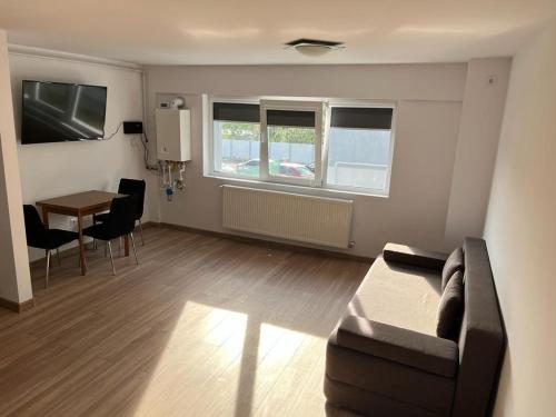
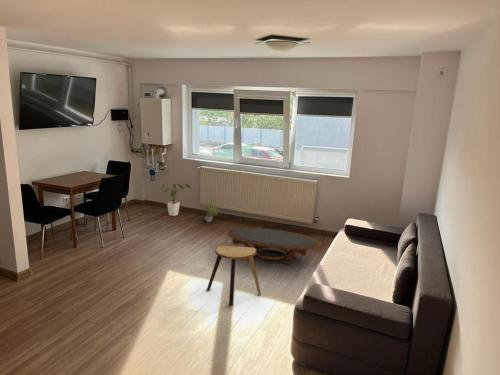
+ house plant (175, 198)
+ stool (232, 273)
+ potted plant (210, 209)
+ coffee table (272, 246)
